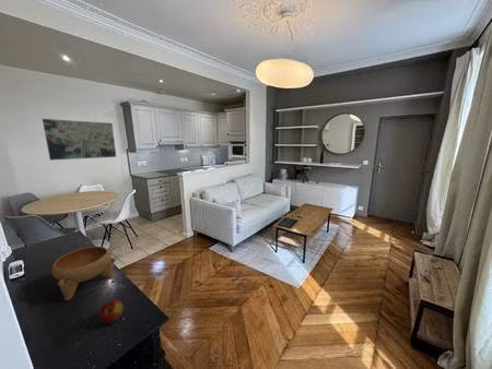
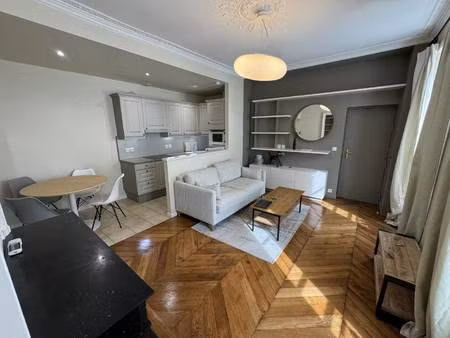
- apple (112, 310)
- bowl (85, 269)
- wall art (83, 140)
